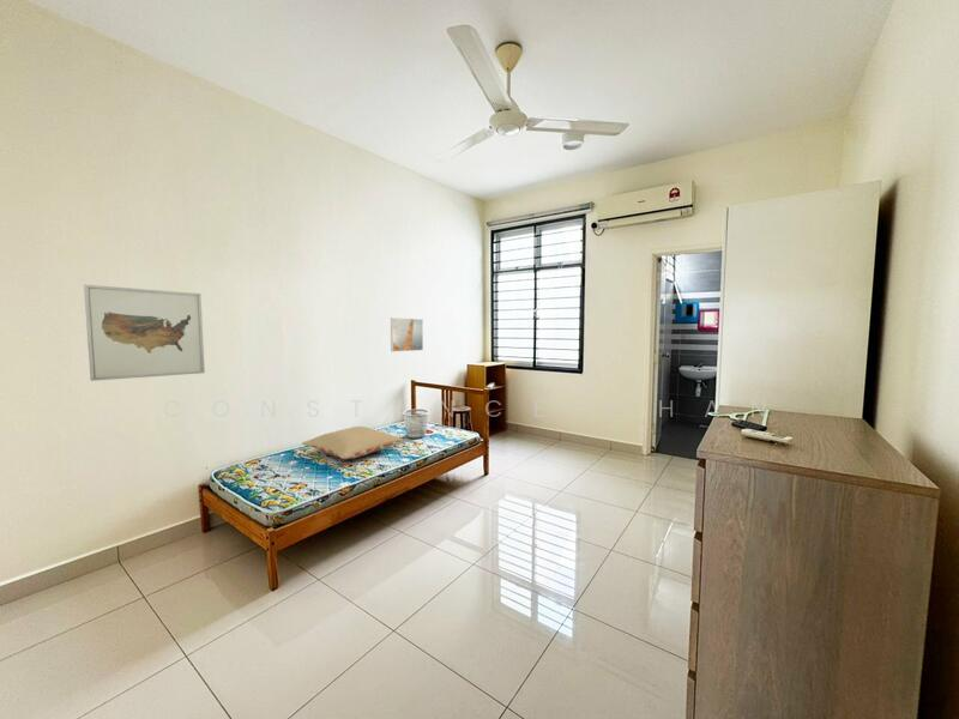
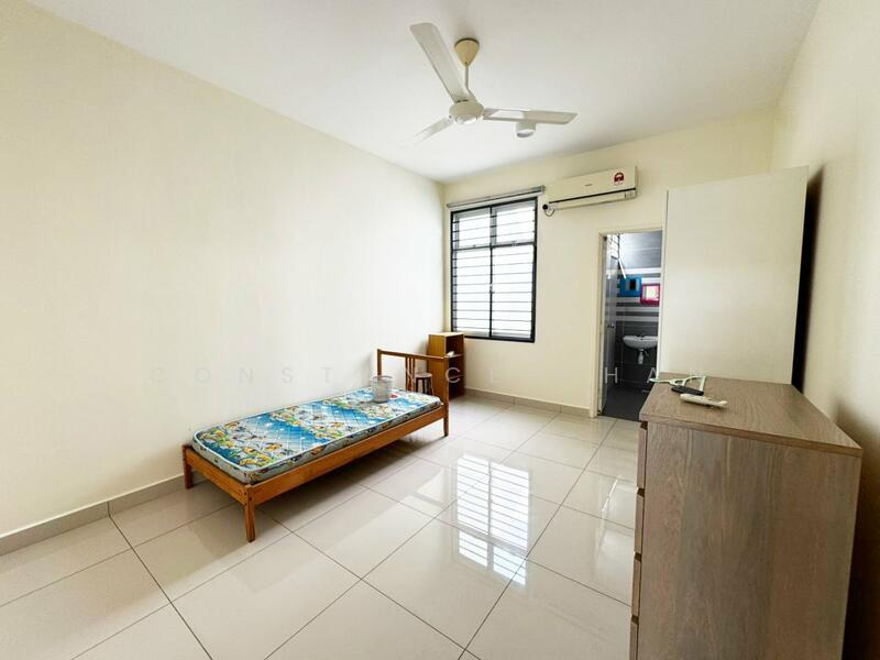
- wall art (150, 333)
- pillow (354, 441)
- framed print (406, 334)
